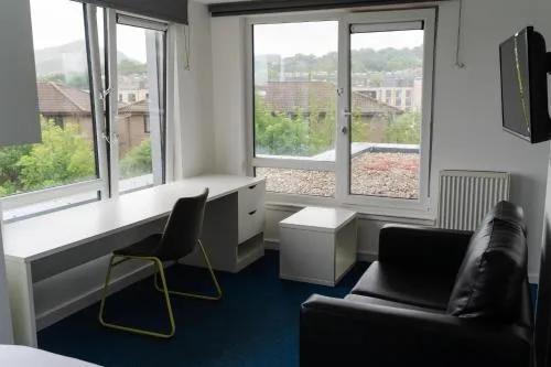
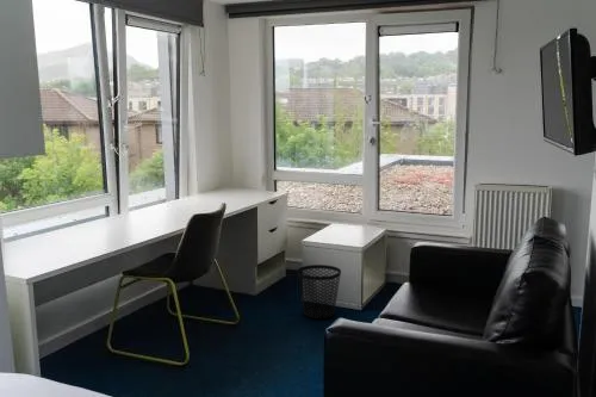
+ wastebasket (318, 292)
